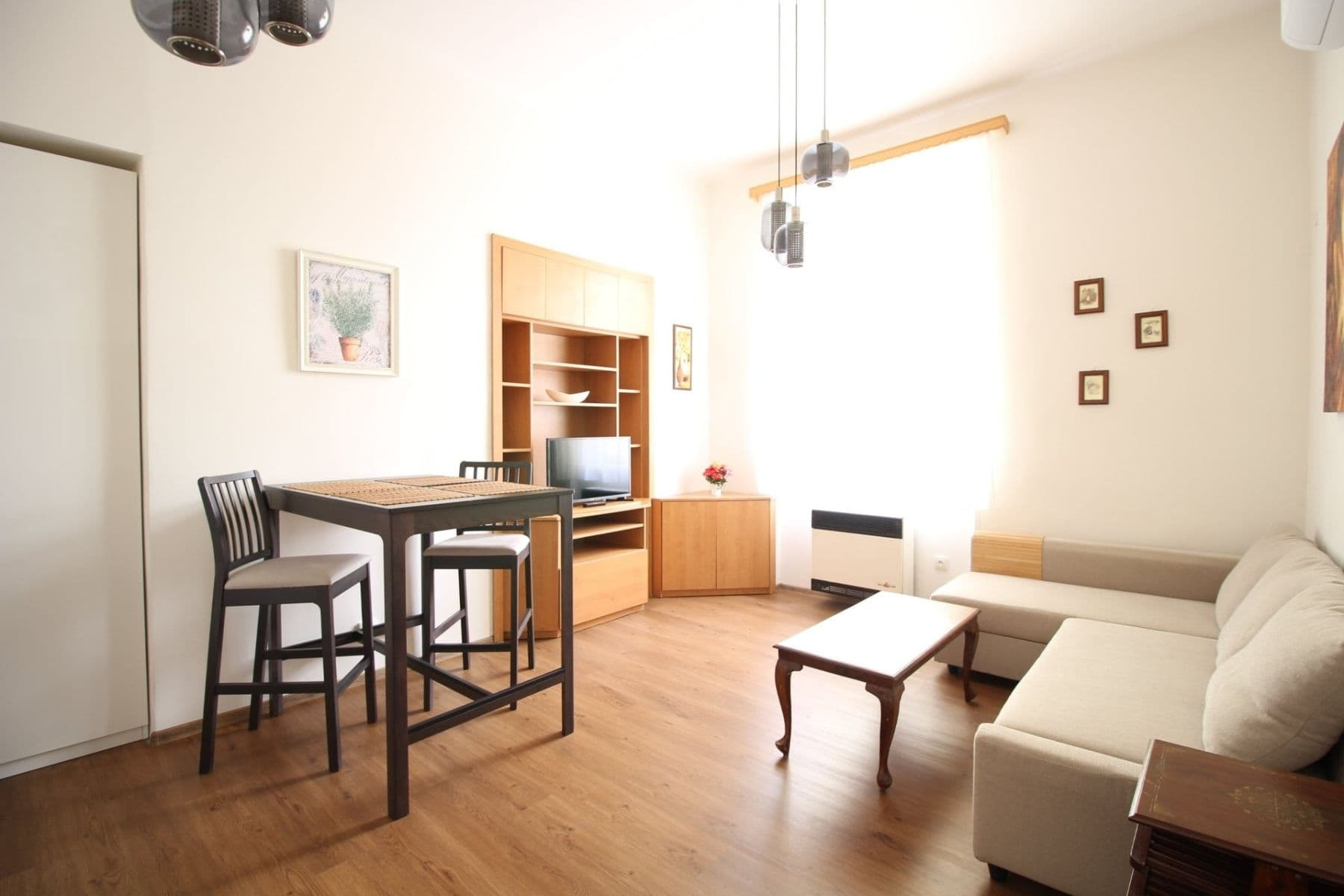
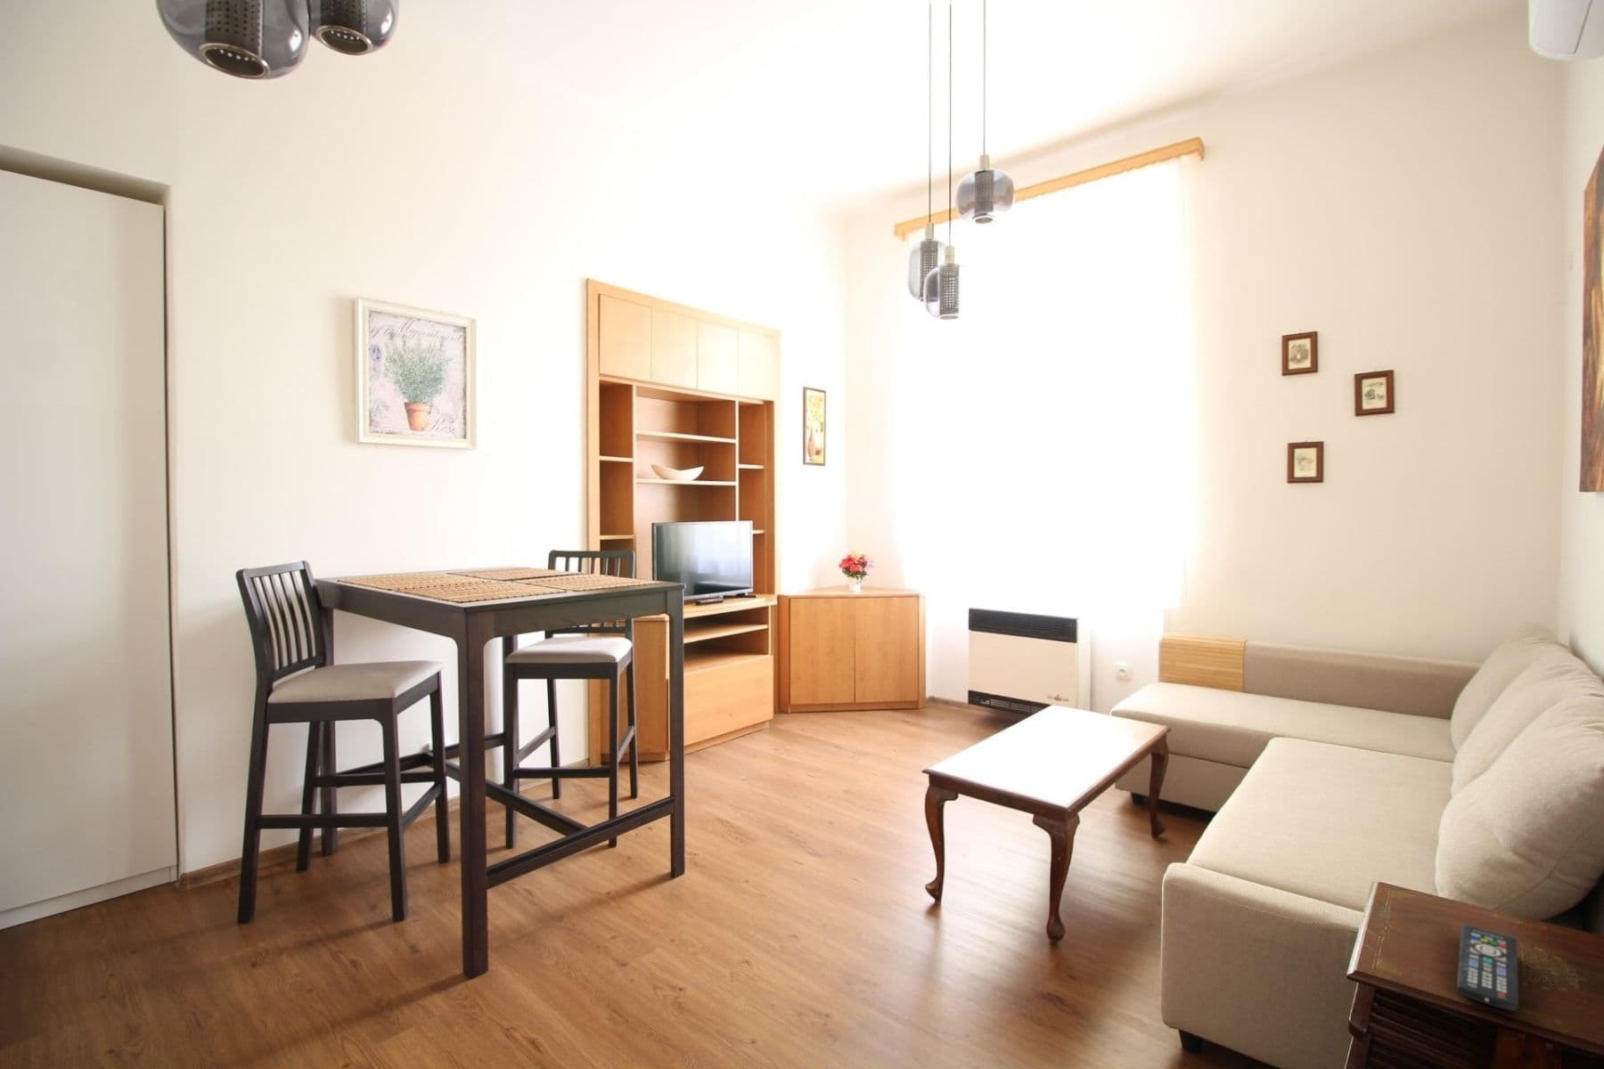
+ remote control (1487, 962)
